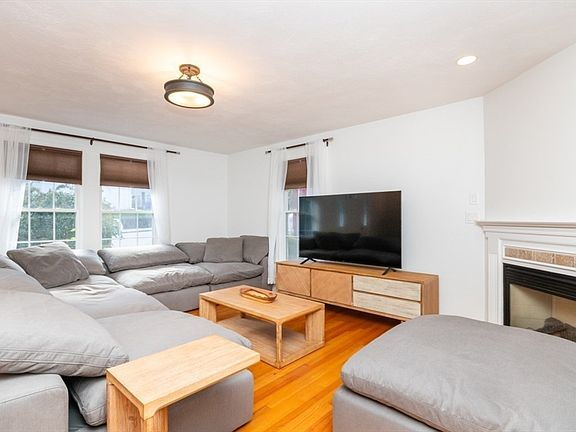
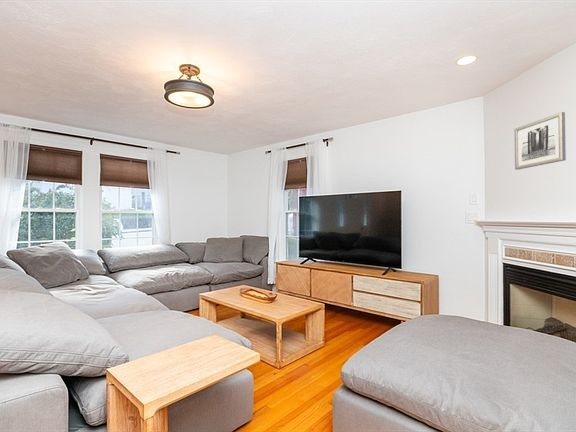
+ wall art (537, 143)
